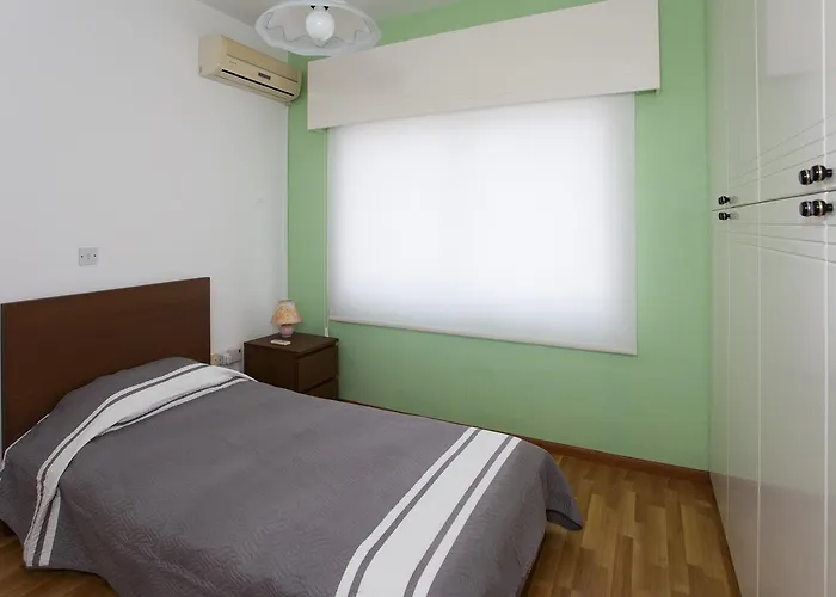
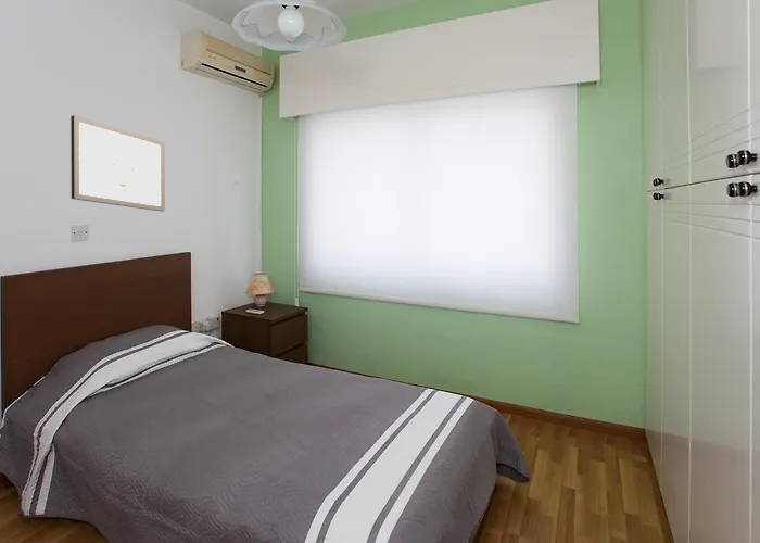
+ wall art (122, 167)
